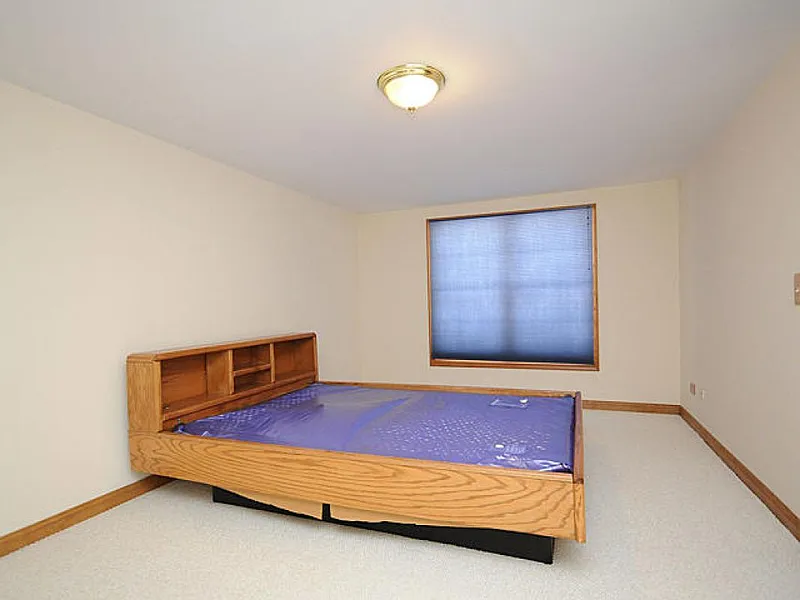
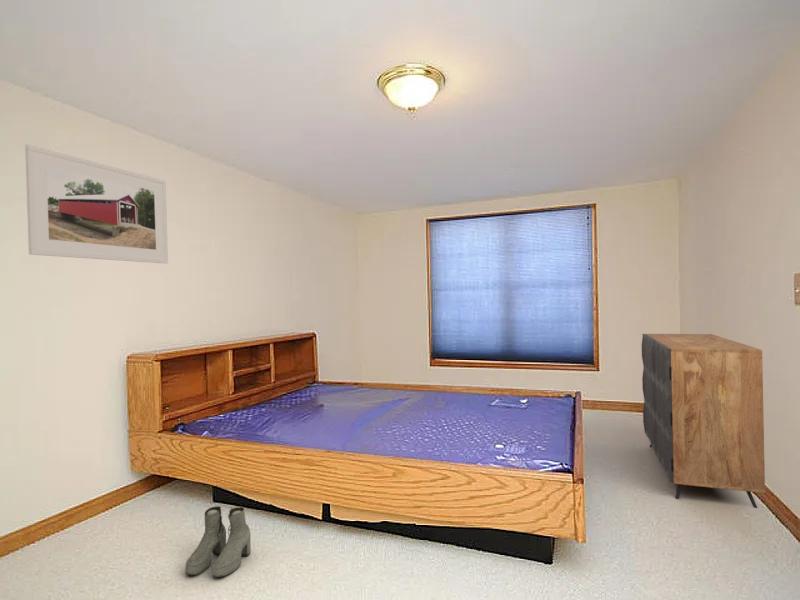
+ dresser (692, 406)
+ boots (219, 538)
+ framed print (106, 212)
